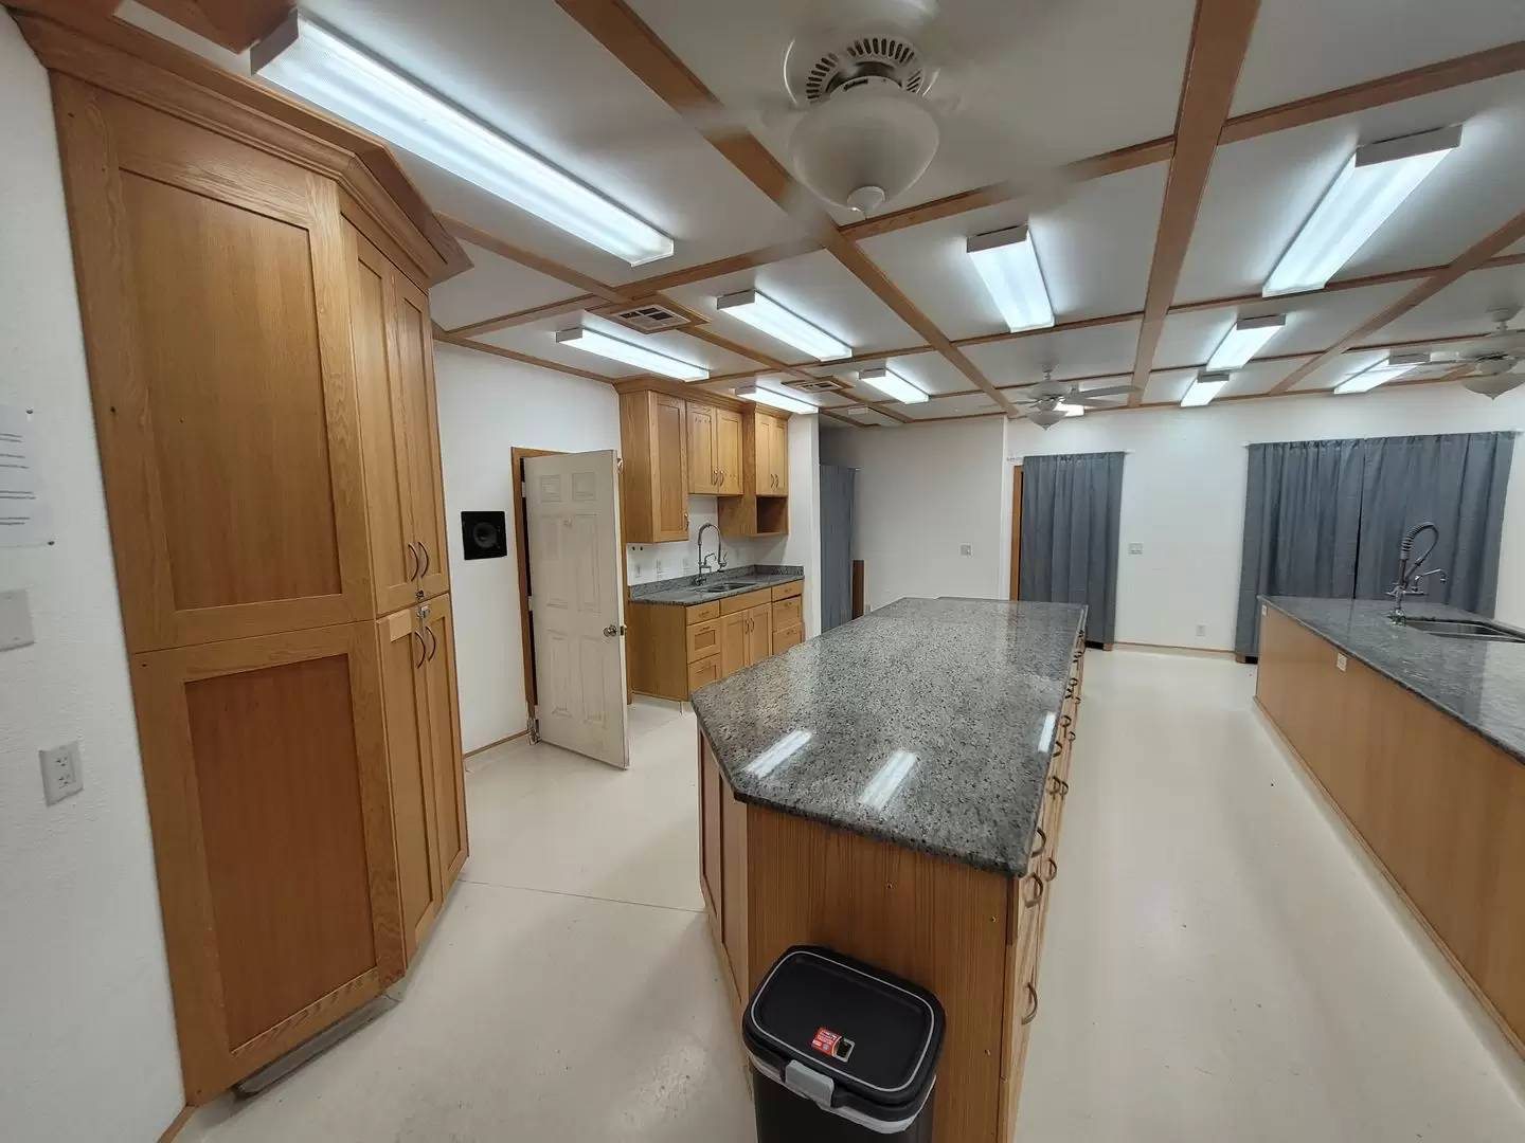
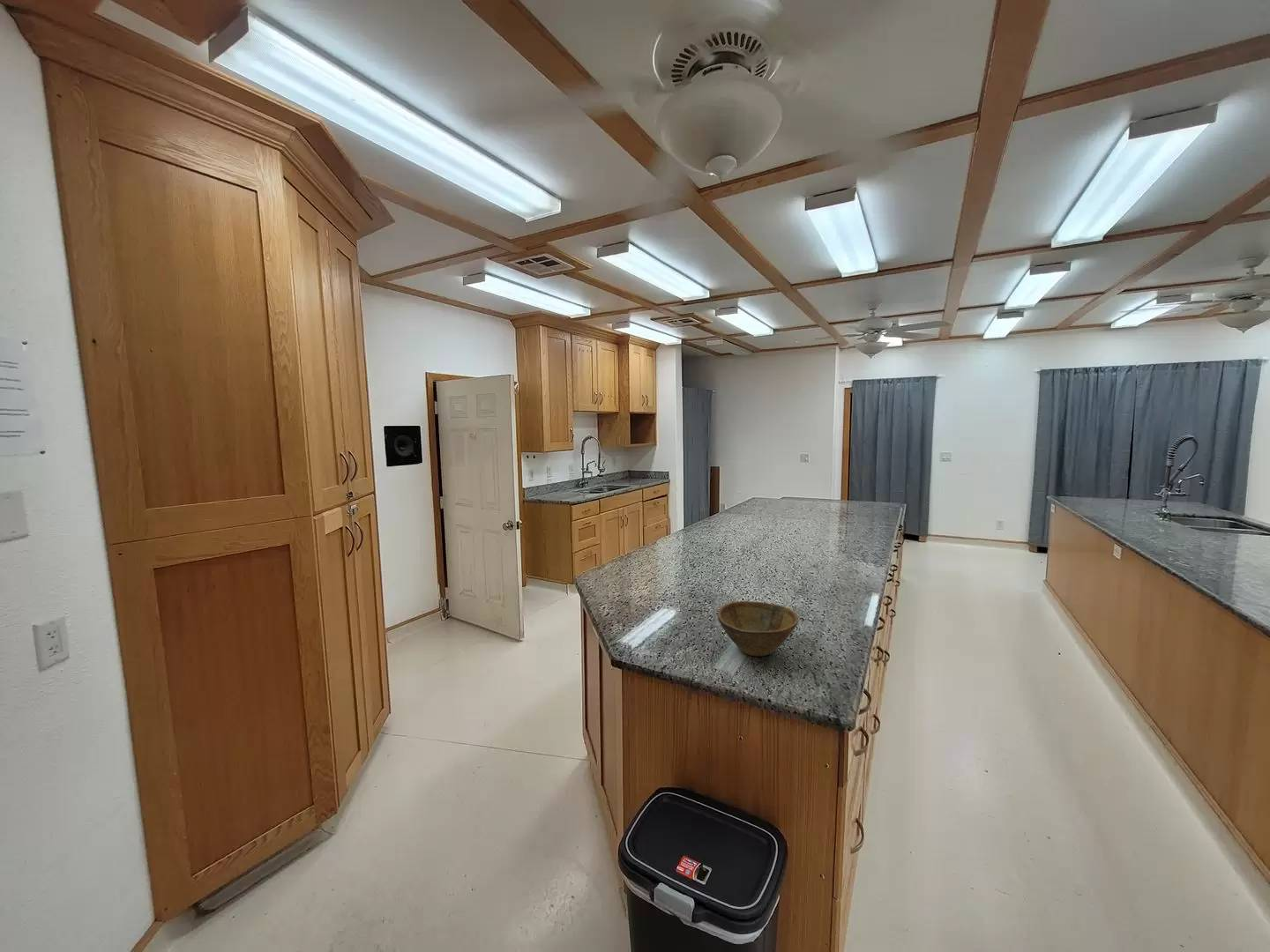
+ bowl (757, 631)
